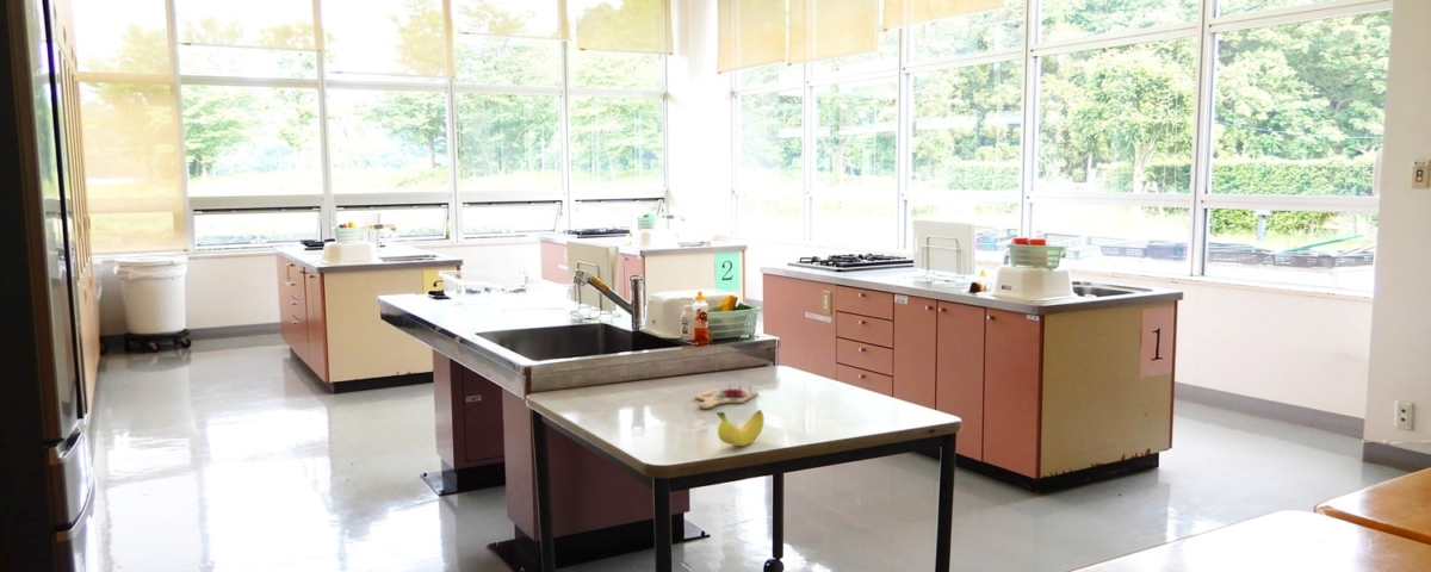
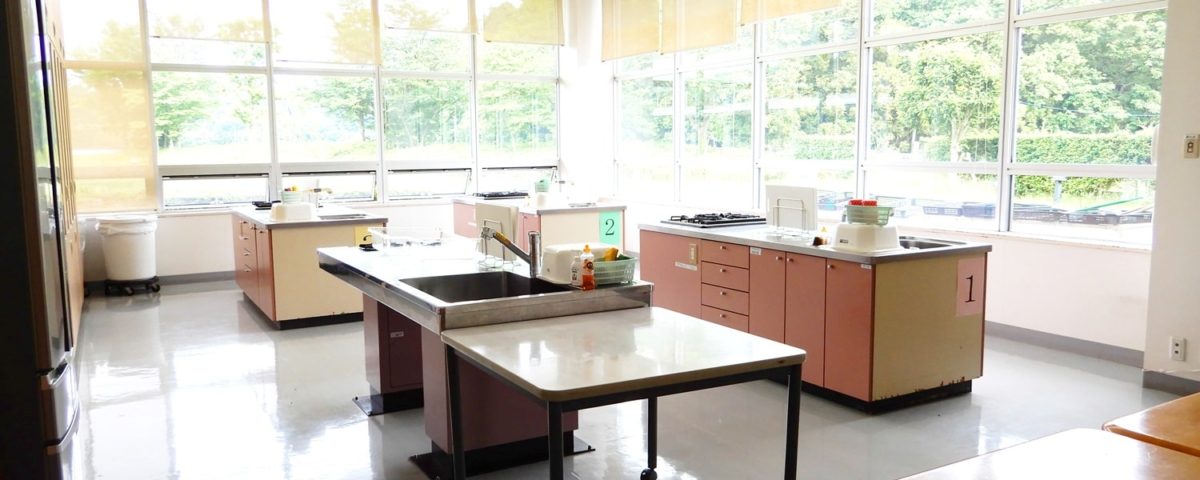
- cutting board (719, 394)
- banana (742, 427)
